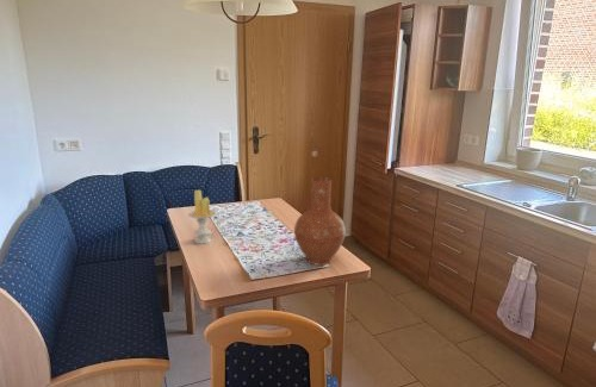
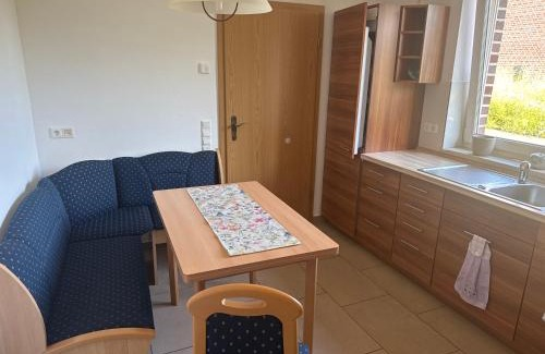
- vase (319, 220)
- candle (201, 214)
